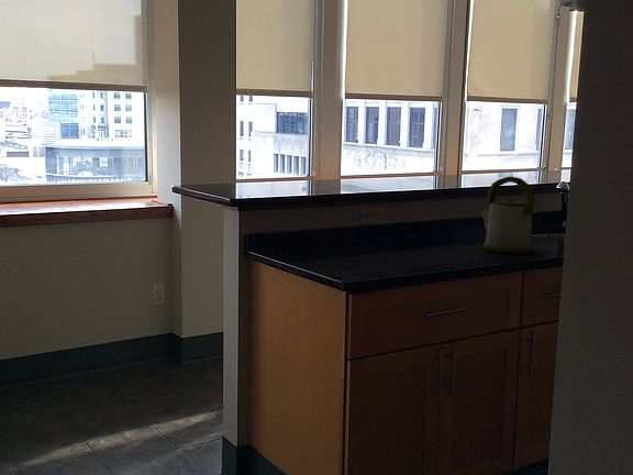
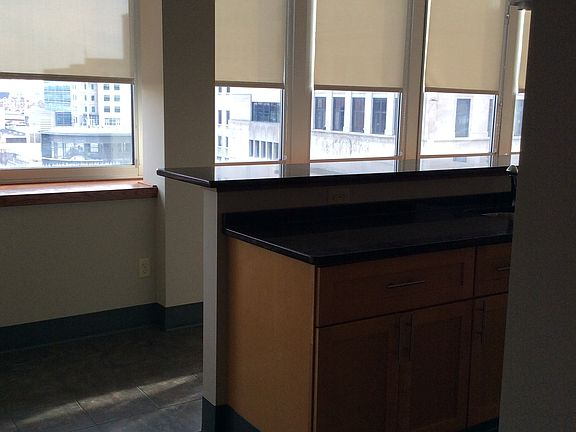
- kettle (506, 212)
